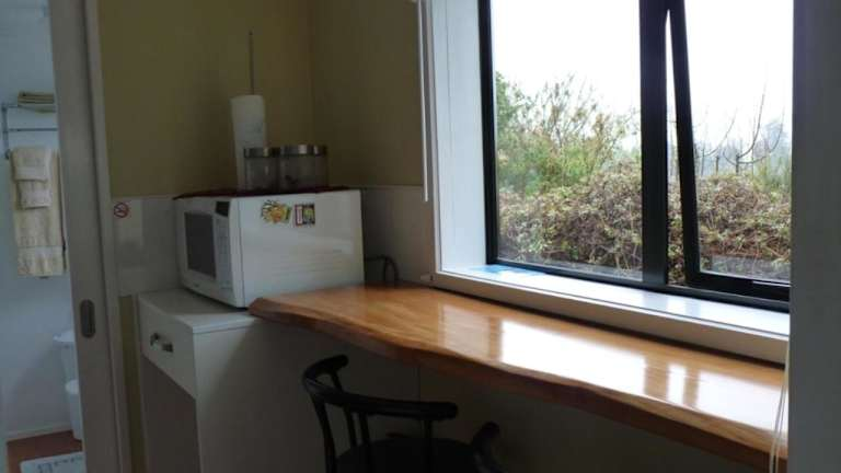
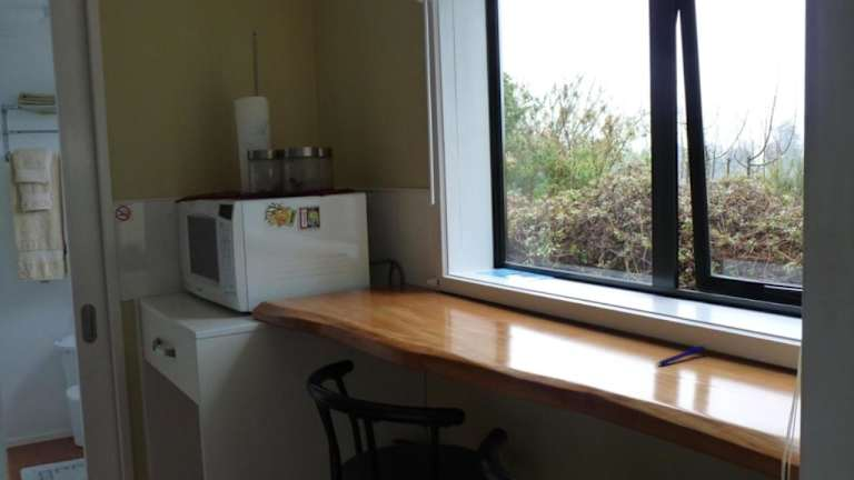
+ pen (681, 356)
